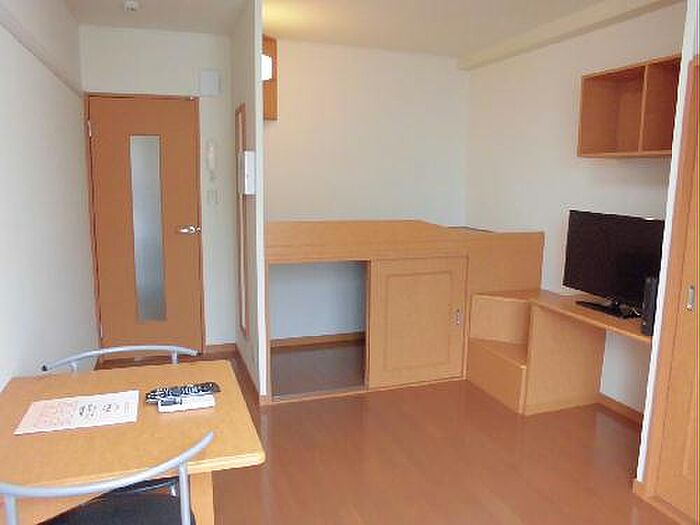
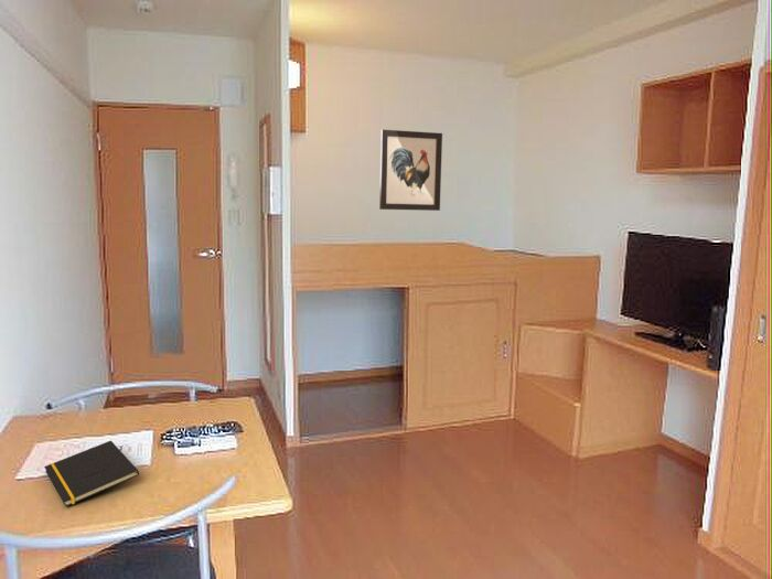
+ notepad (90, 470)
+ wall art (410, 171)
